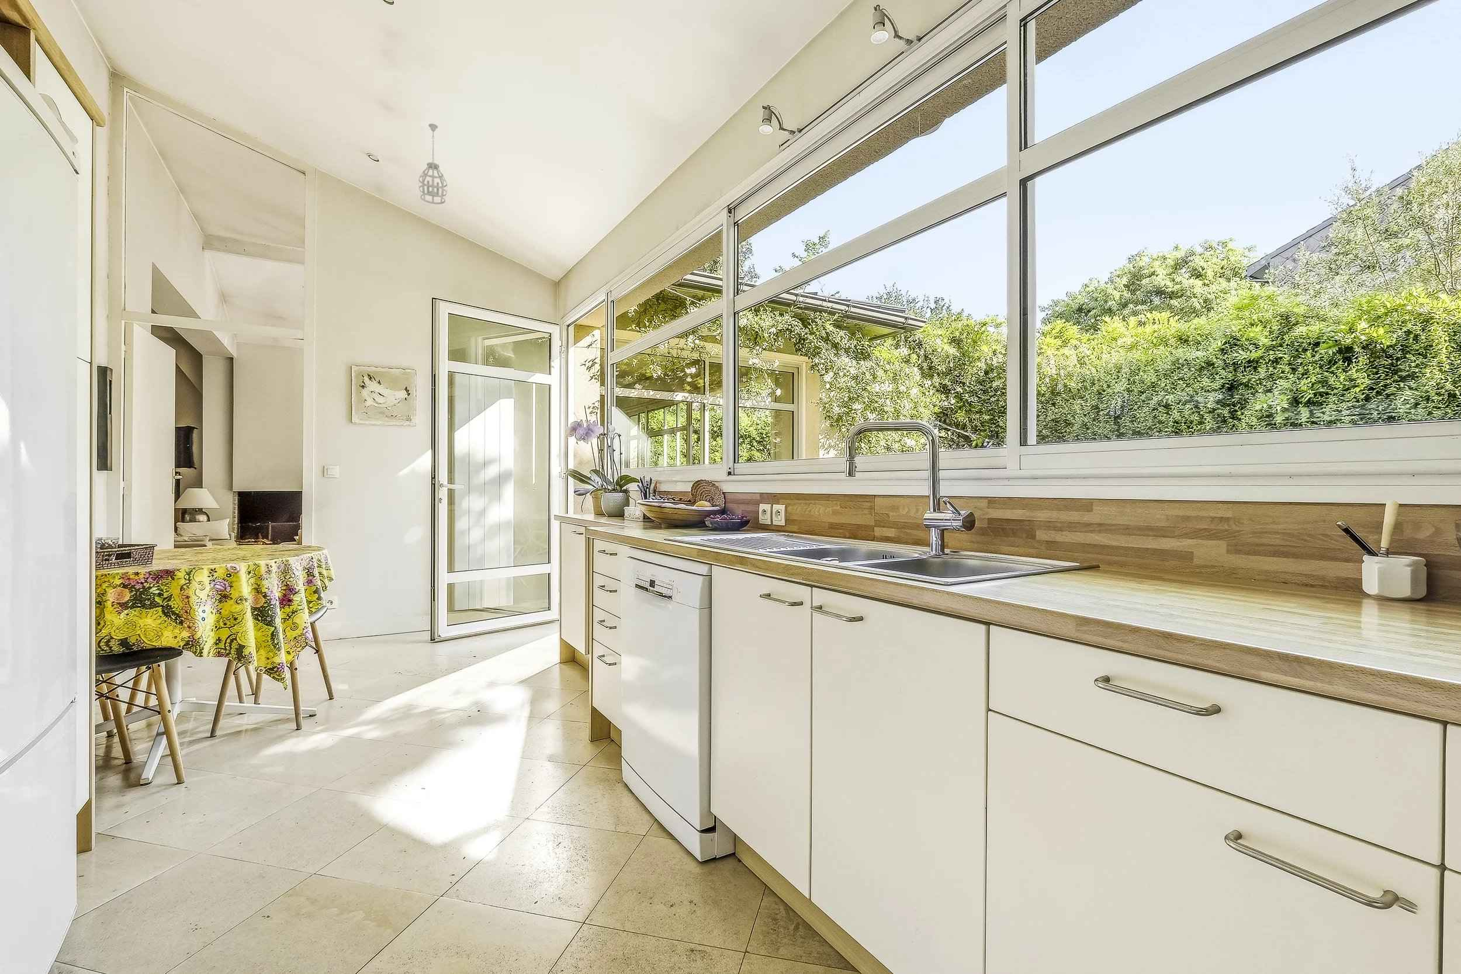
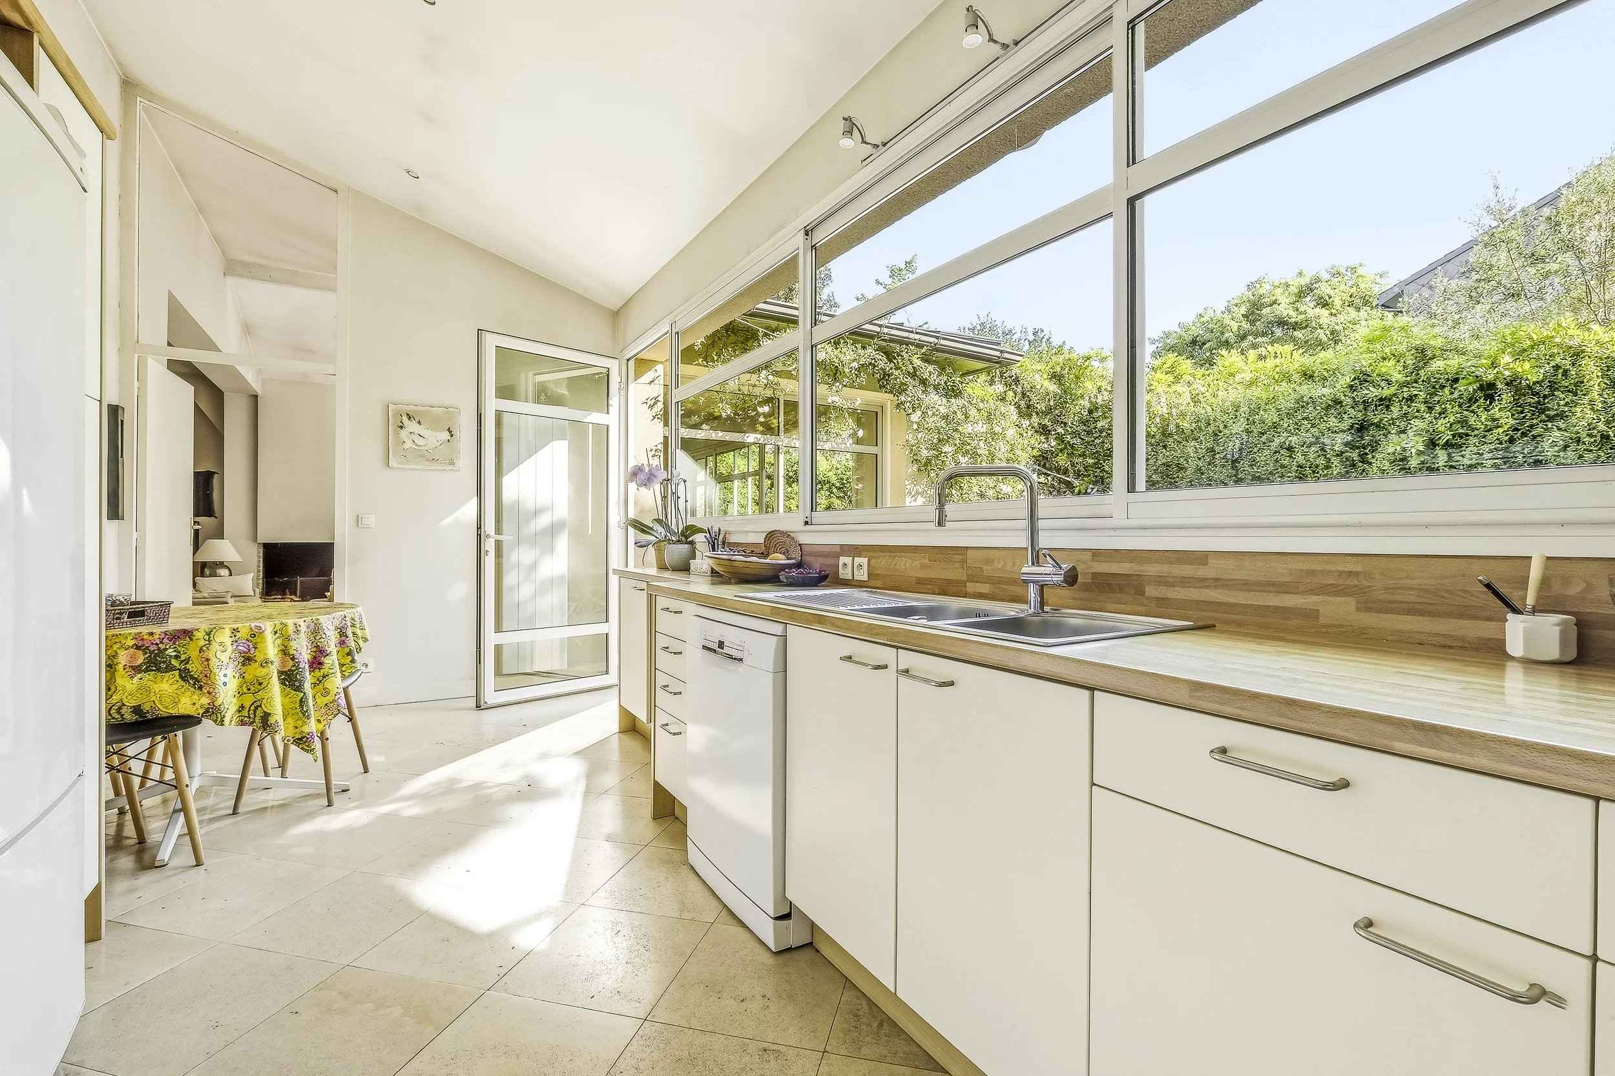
- pendant light (433, 162)
